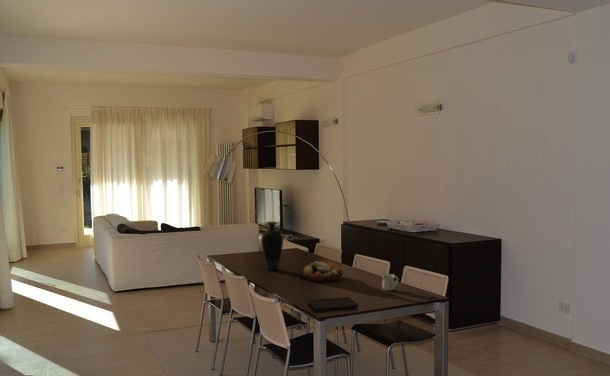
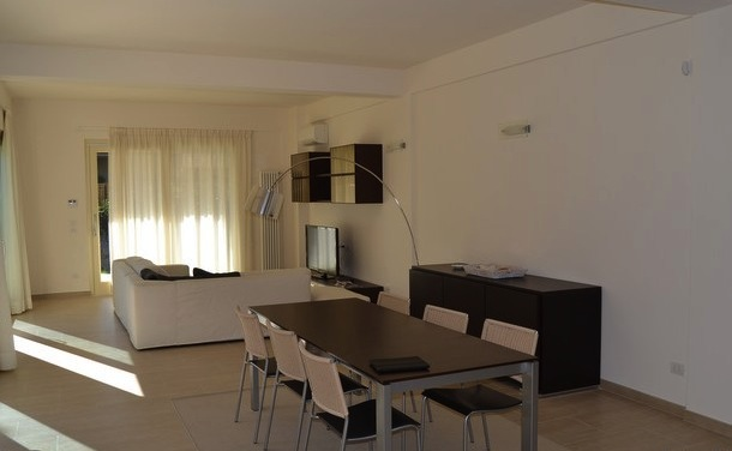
- vase (272, 246)
- fruit bowl (322, 269)
- mug (390, 282)
